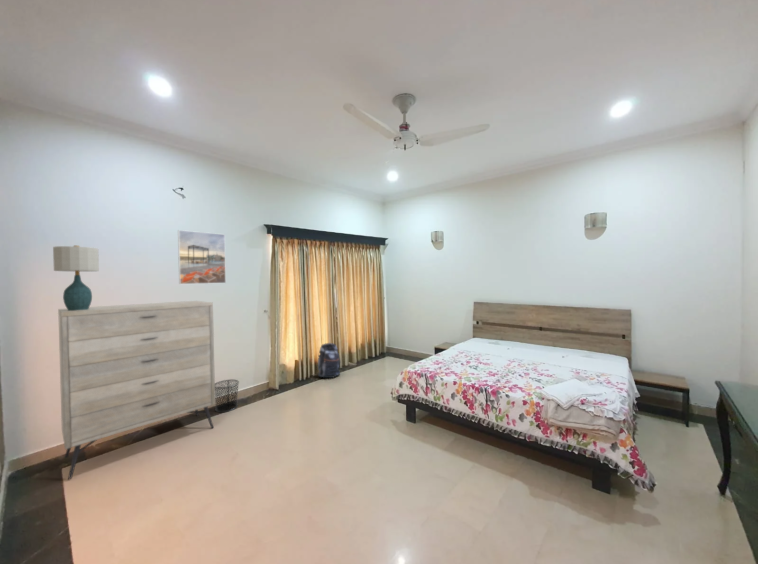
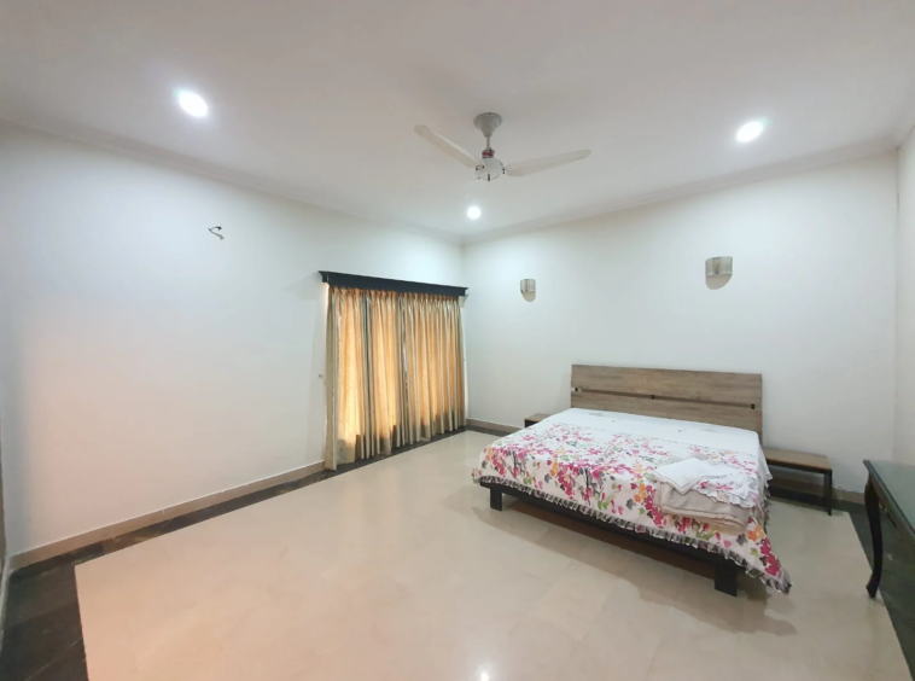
- table lamp (77, 277)
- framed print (203, 258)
- dresser (143, 373)
- backpack (329, 359)
- waste bin (227, 395)
